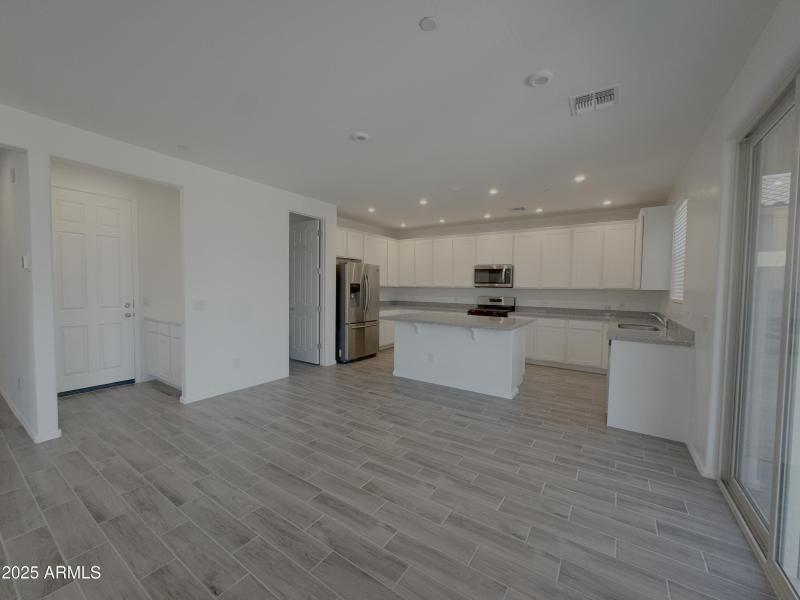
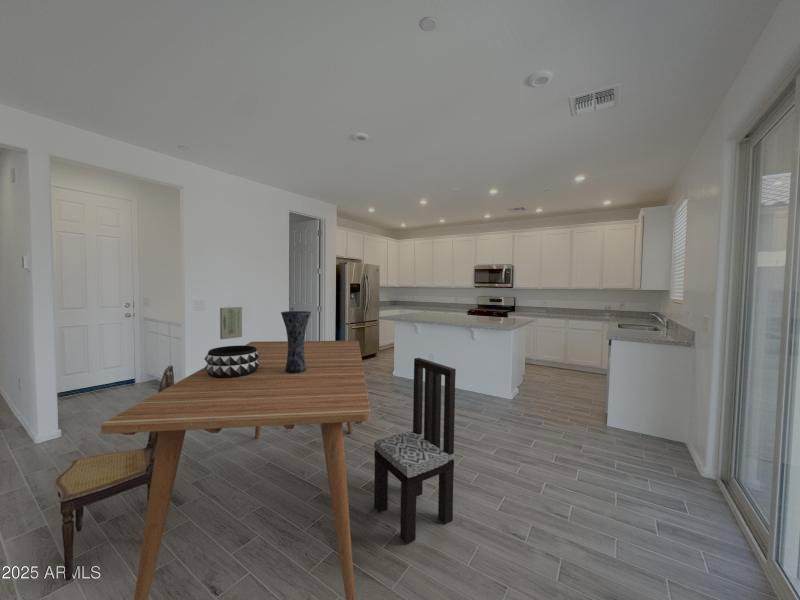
+ dining chair (413, 440)
+ wall art (231, 322)
+ dining chair (117, 455)
+ vase (296, 341)
+ dining table (287, 428)
+ decorative bowl (233, 360)
